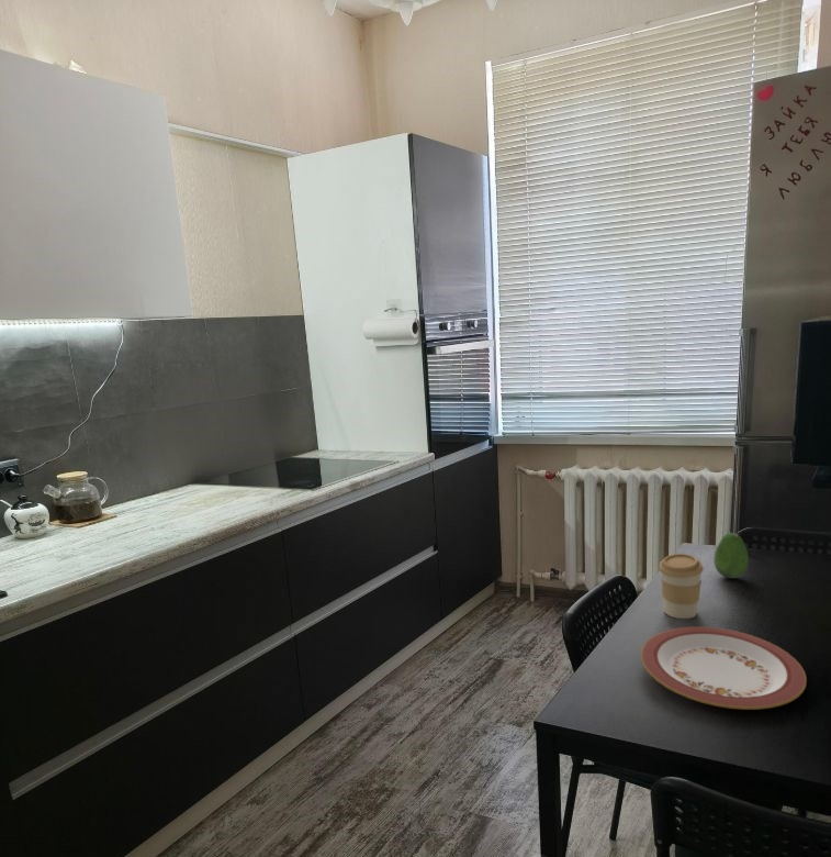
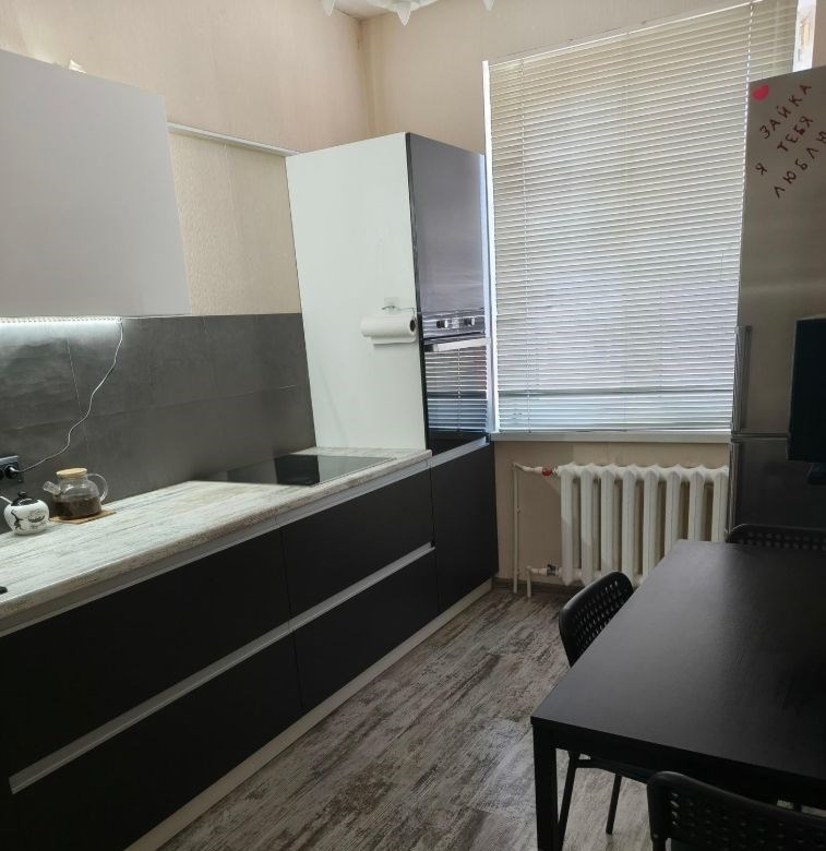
- coffee cup (680, 585)
- plate (719, 668)
- fruit (731, 555)
